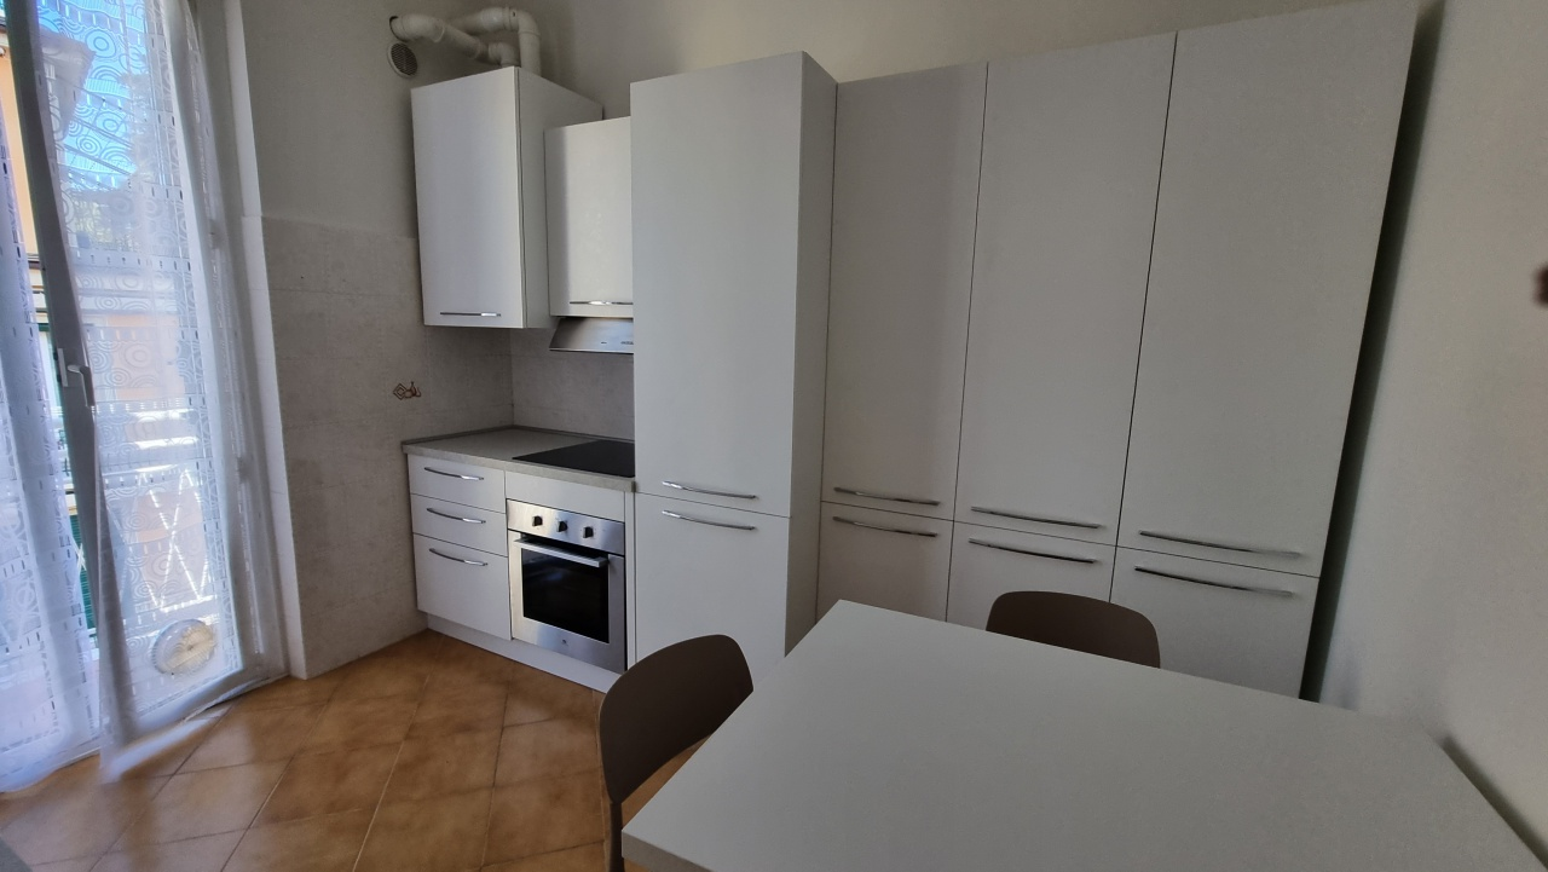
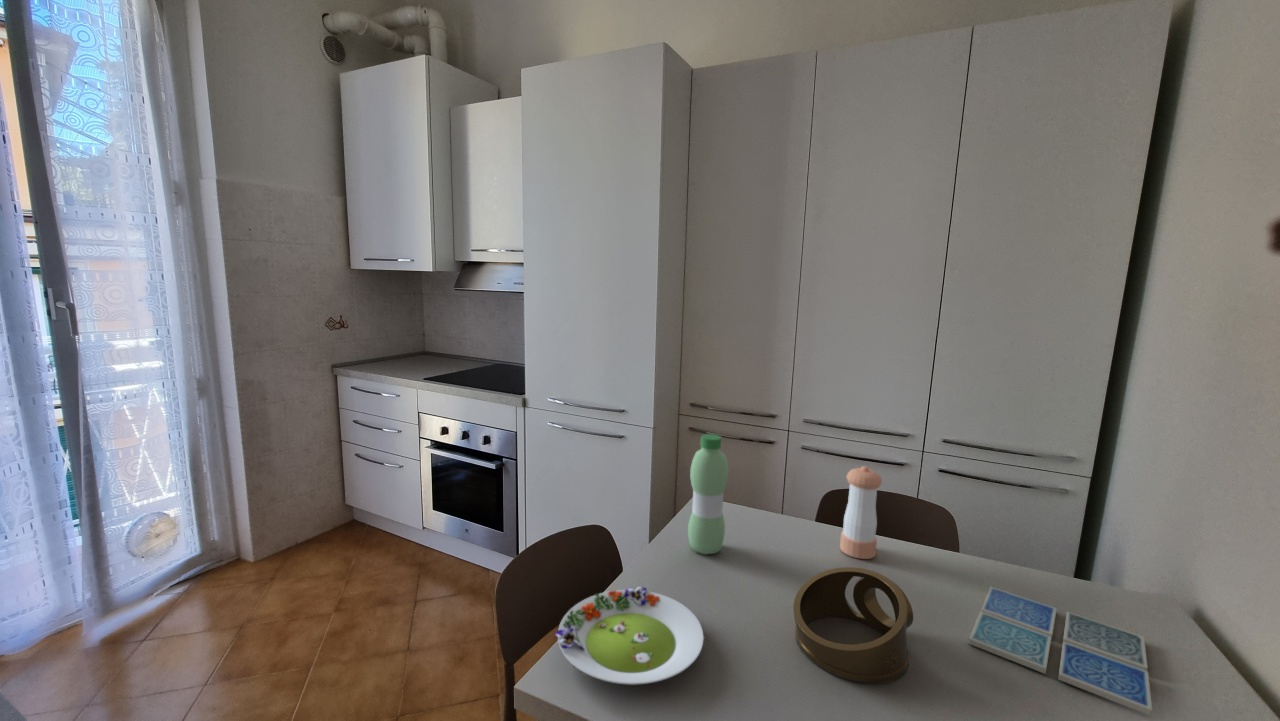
+ water bottle (708, 493)
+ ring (853, 615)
+ salad plate (630, 634)
+ drink coaster (1051, 638)
+ pepper shaker (861, 509)
